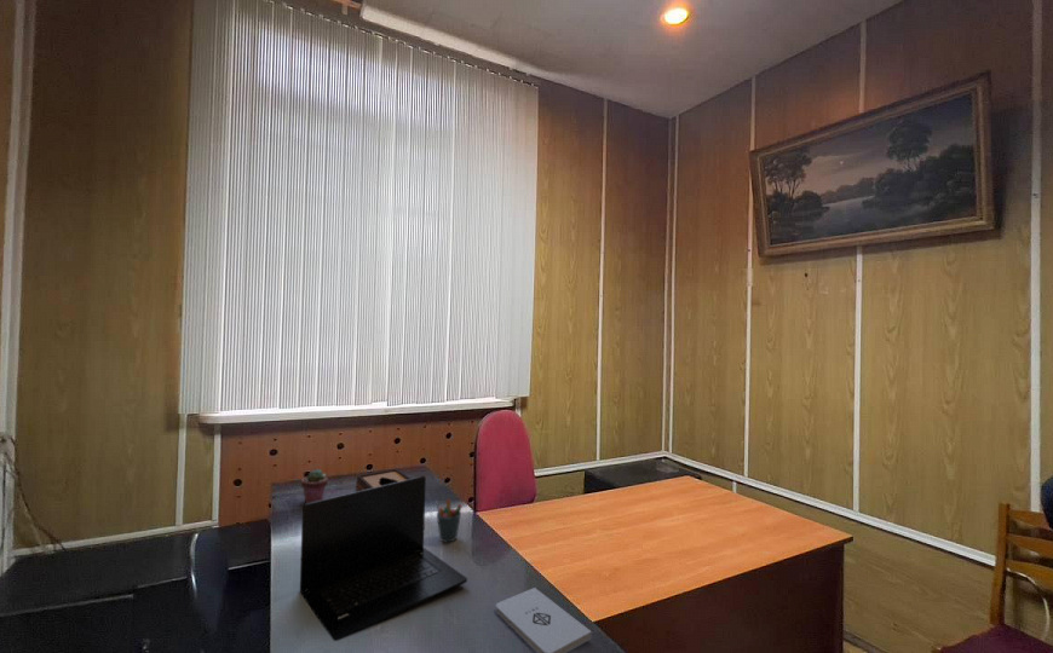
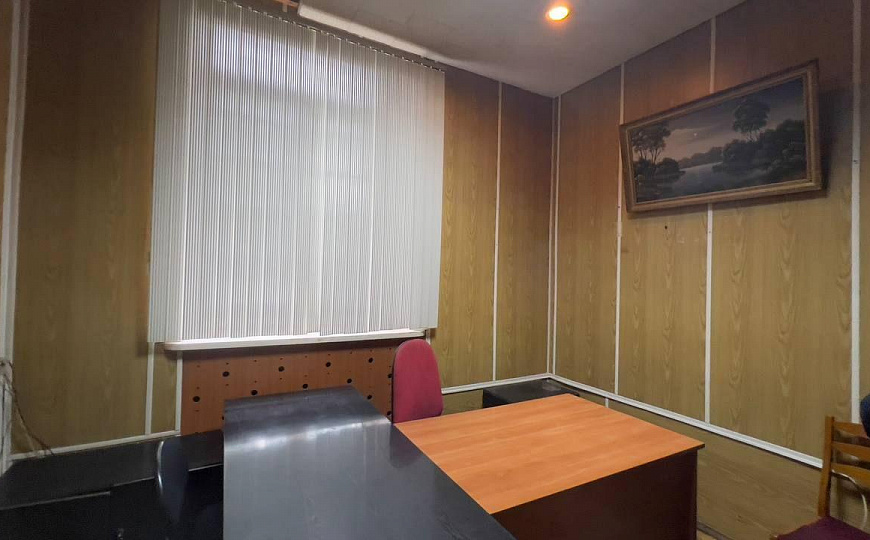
- pen holder (448, 519)
- tissue box (387, 484)
- potted succulent (313, 485)
- notepad (540, 620)
- laptop (387, 544)
